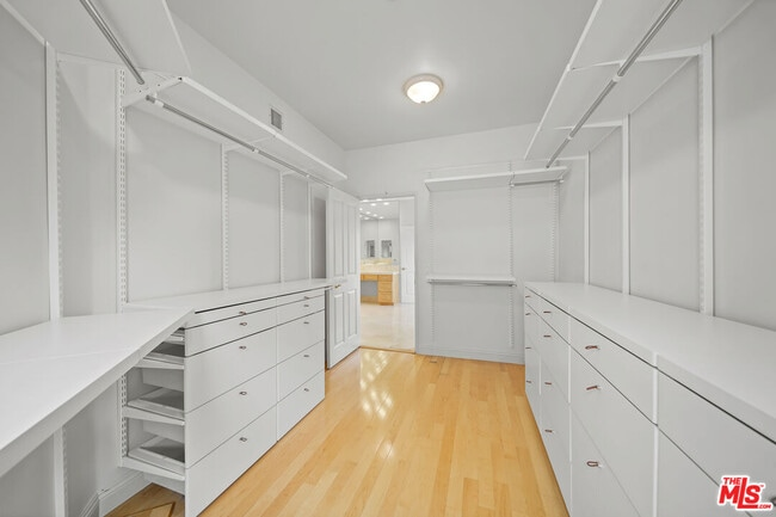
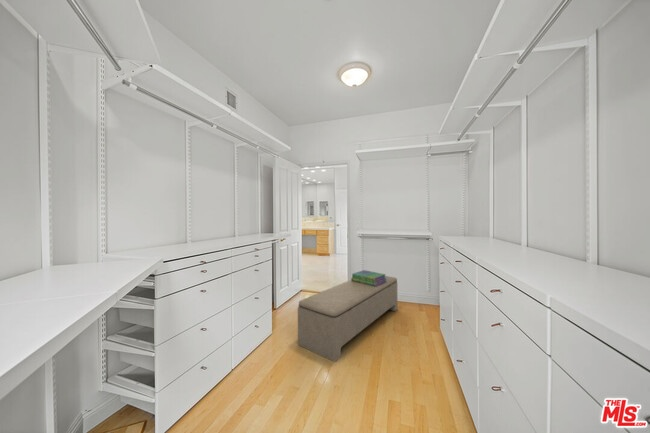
+ bench (355, 305)
+ stack of books (368, 277)
